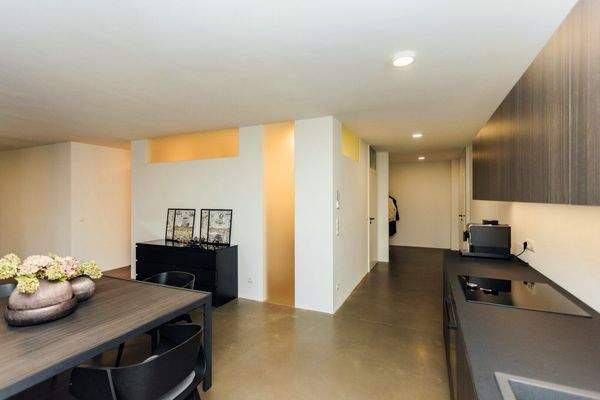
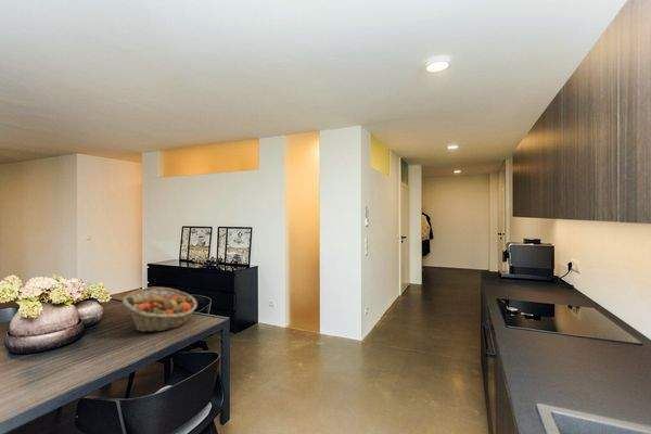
+ fruit basket (162, 306)
